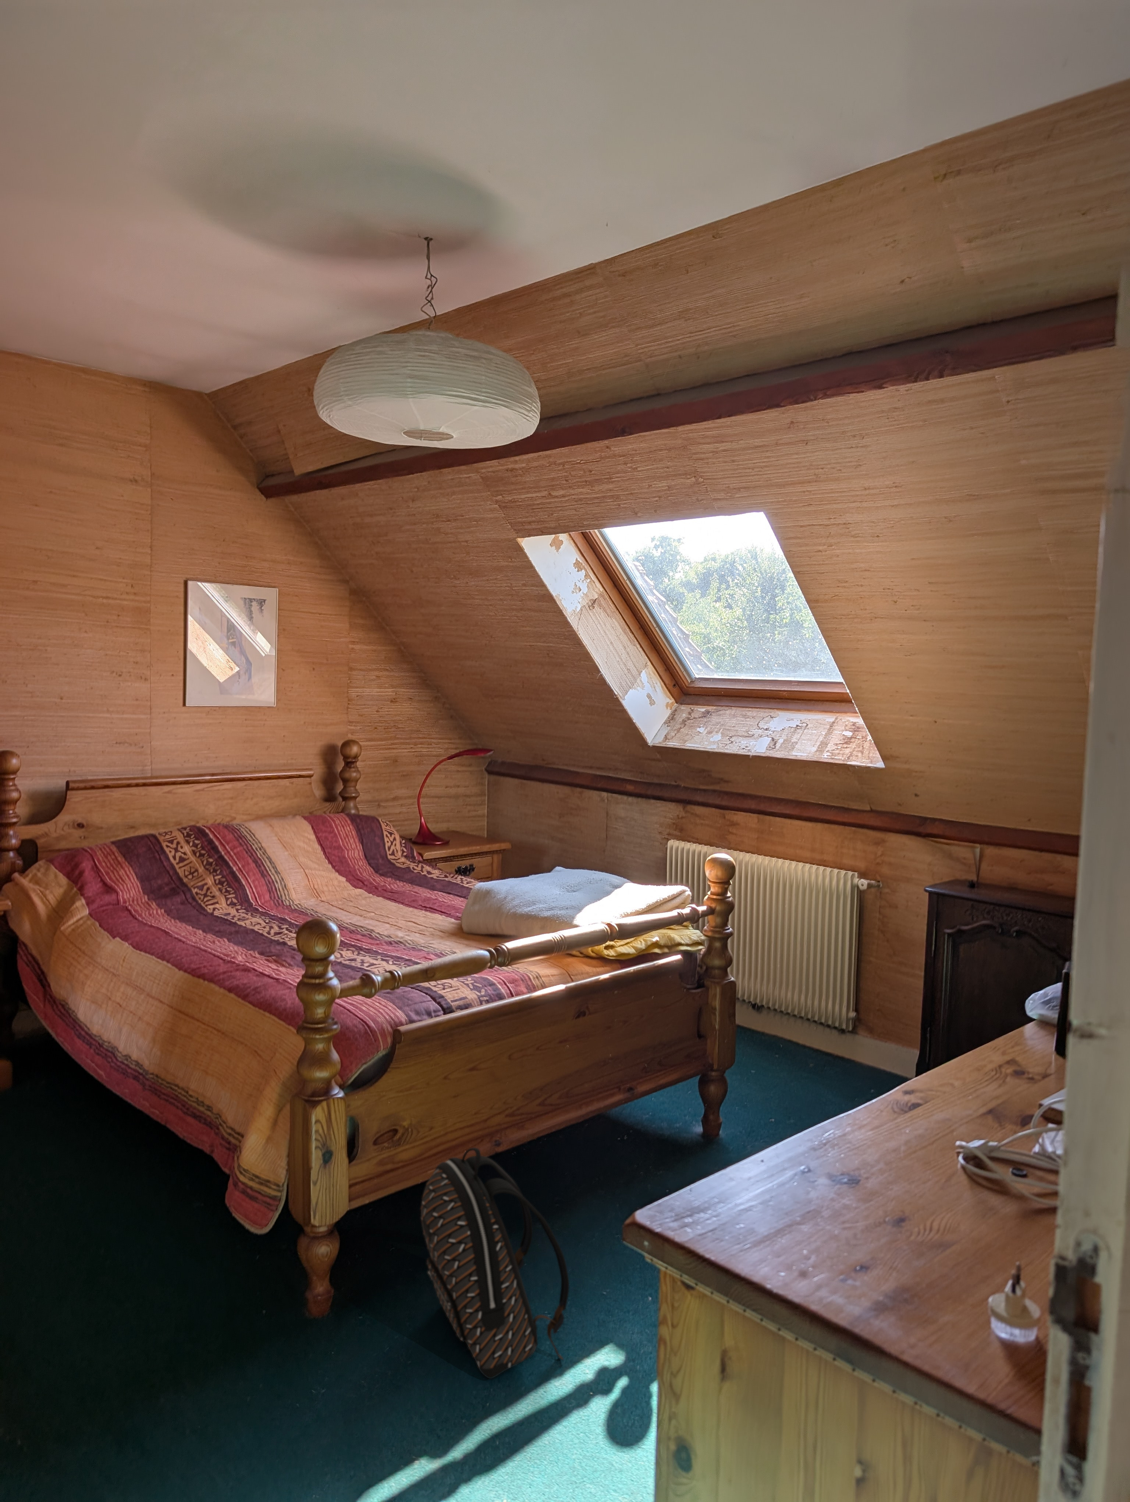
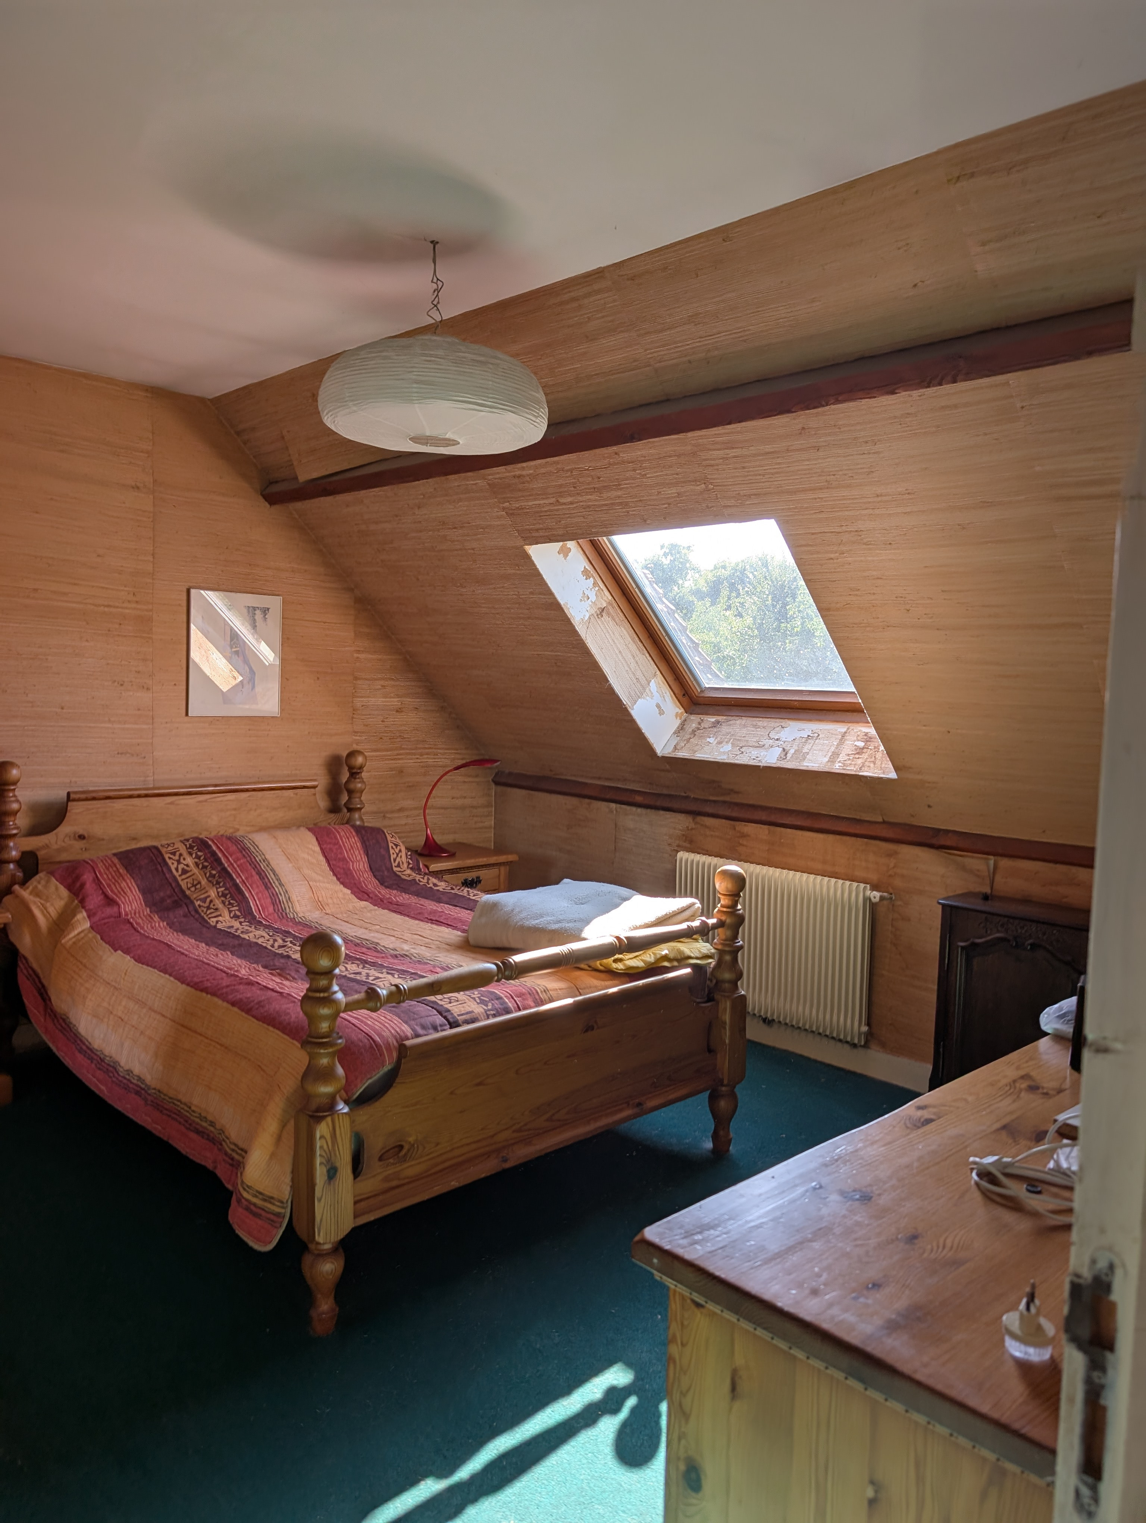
- backpack (488, 1241)
